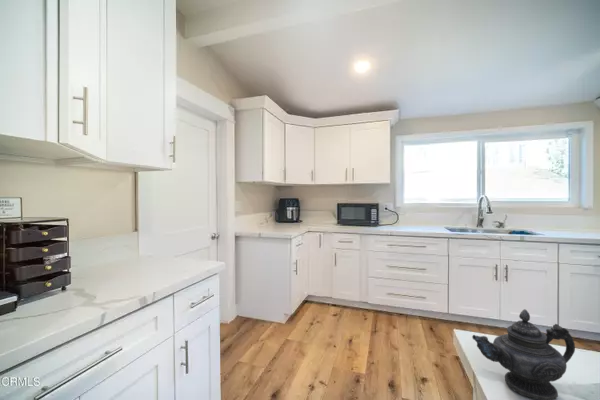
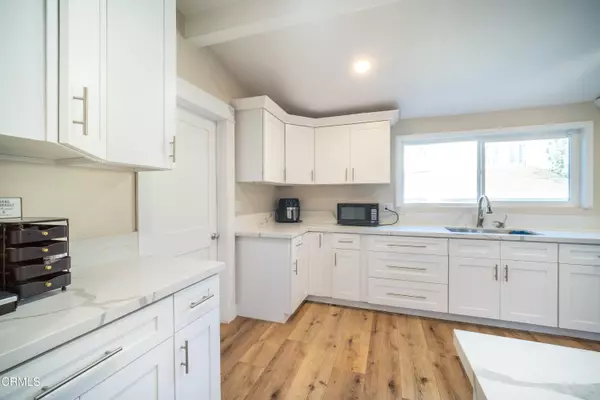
- teapot (523, 348)
